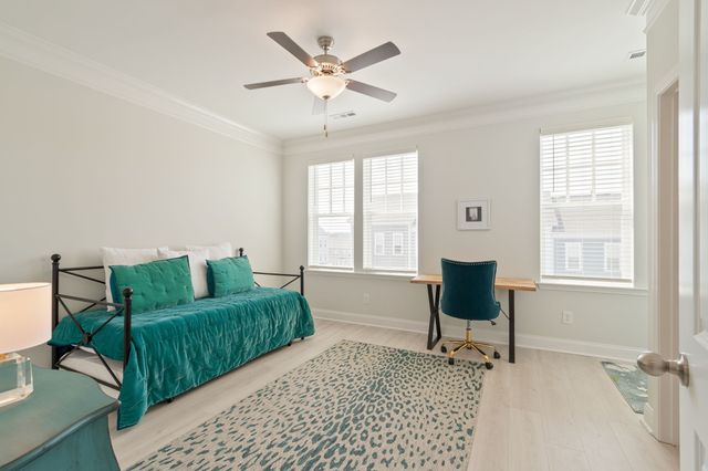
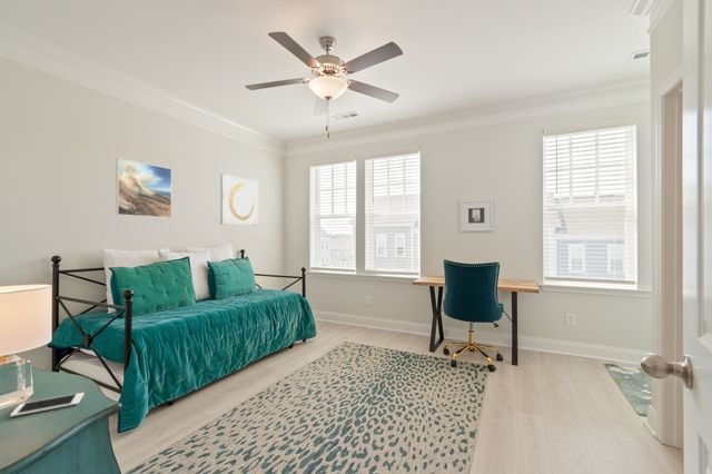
+ wall art (240, 201)
+ cell phone (49, 404)
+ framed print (145, 189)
